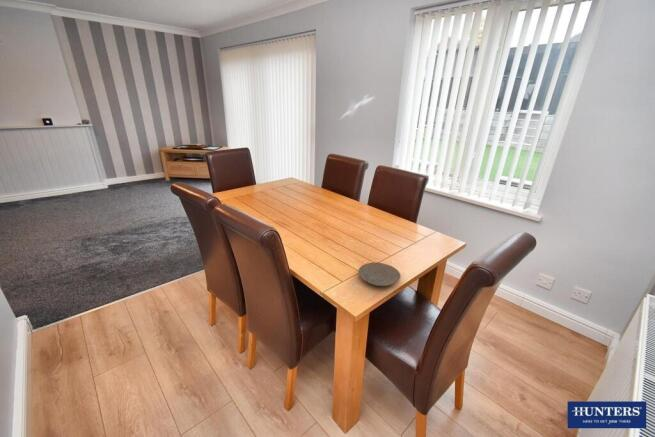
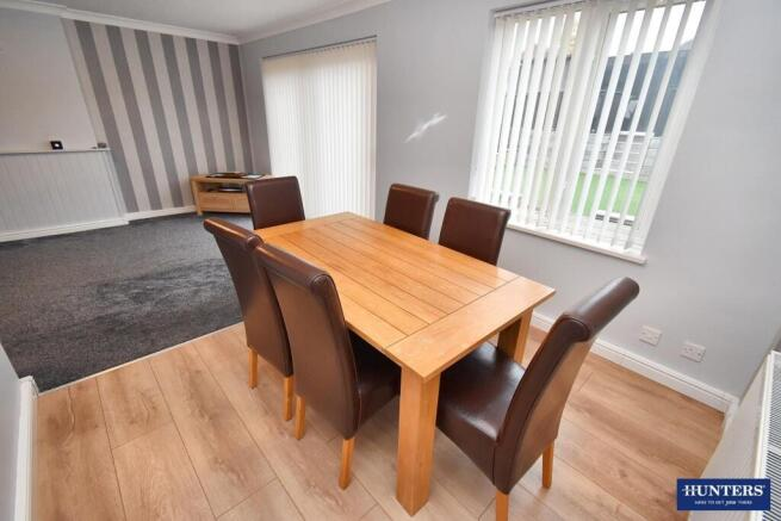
- plate (378, 275)
